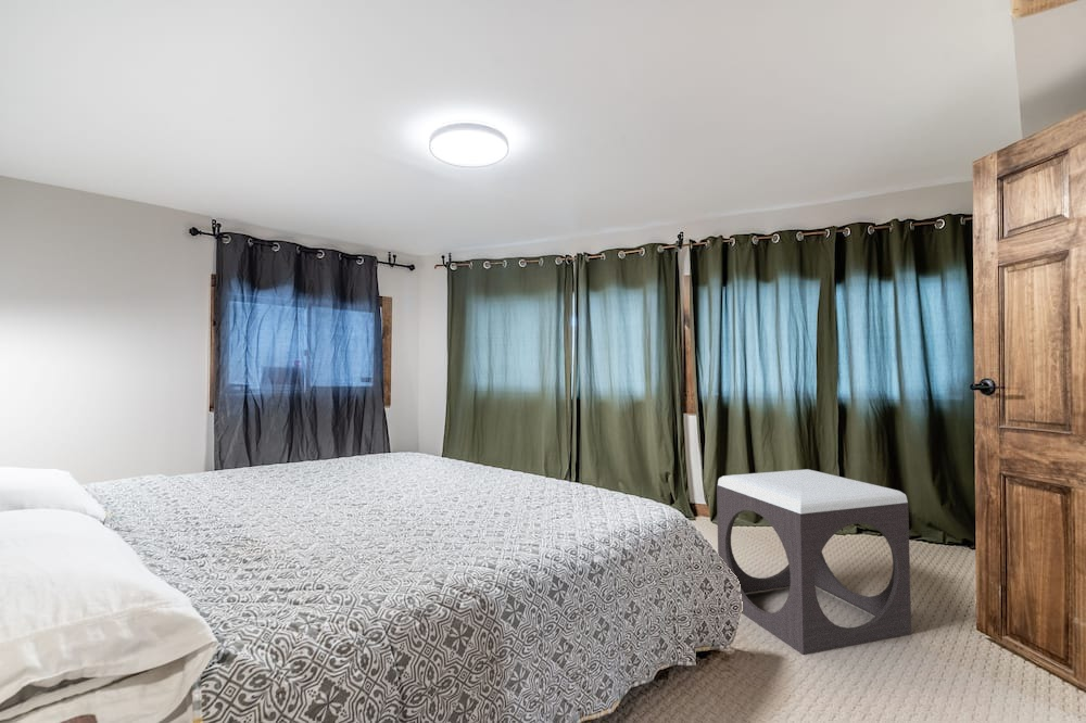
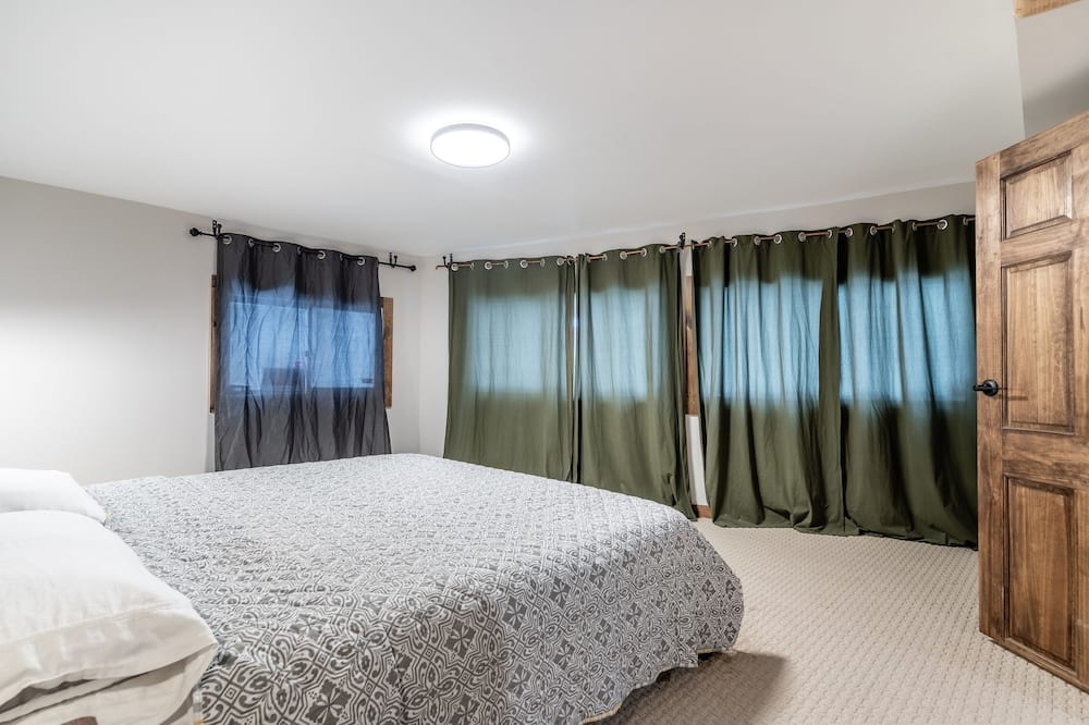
- footstool (806, 546)
